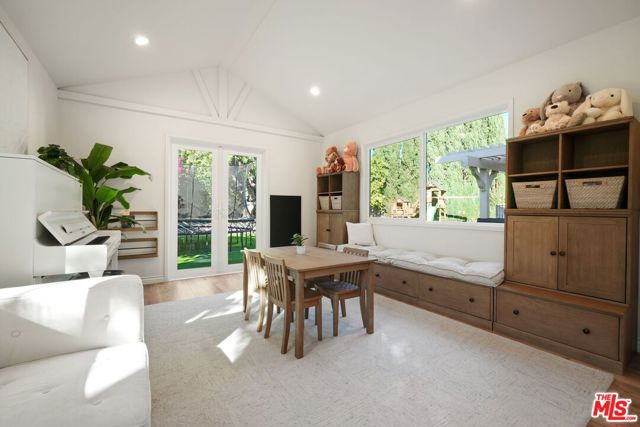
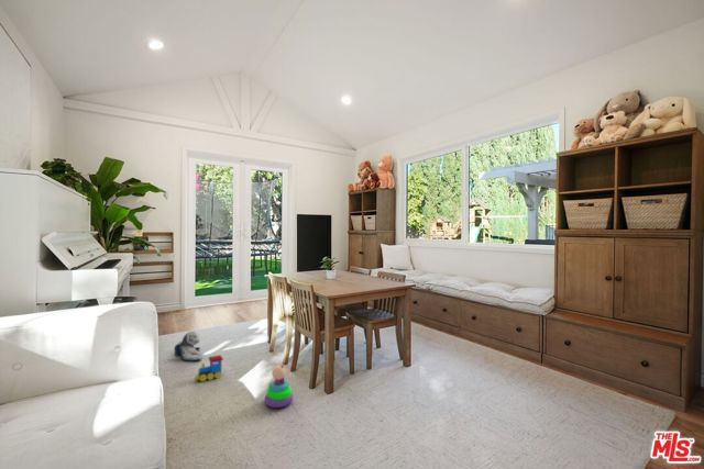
+ toy train (208, 368)
+ stacking toy (278, 383)
+ plush toy (190, 342)
